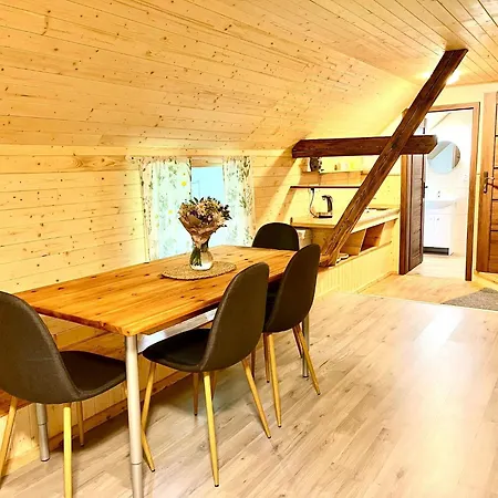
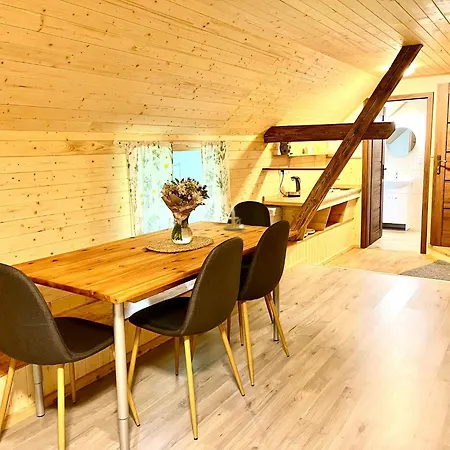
+ candle holder (234, 216)
